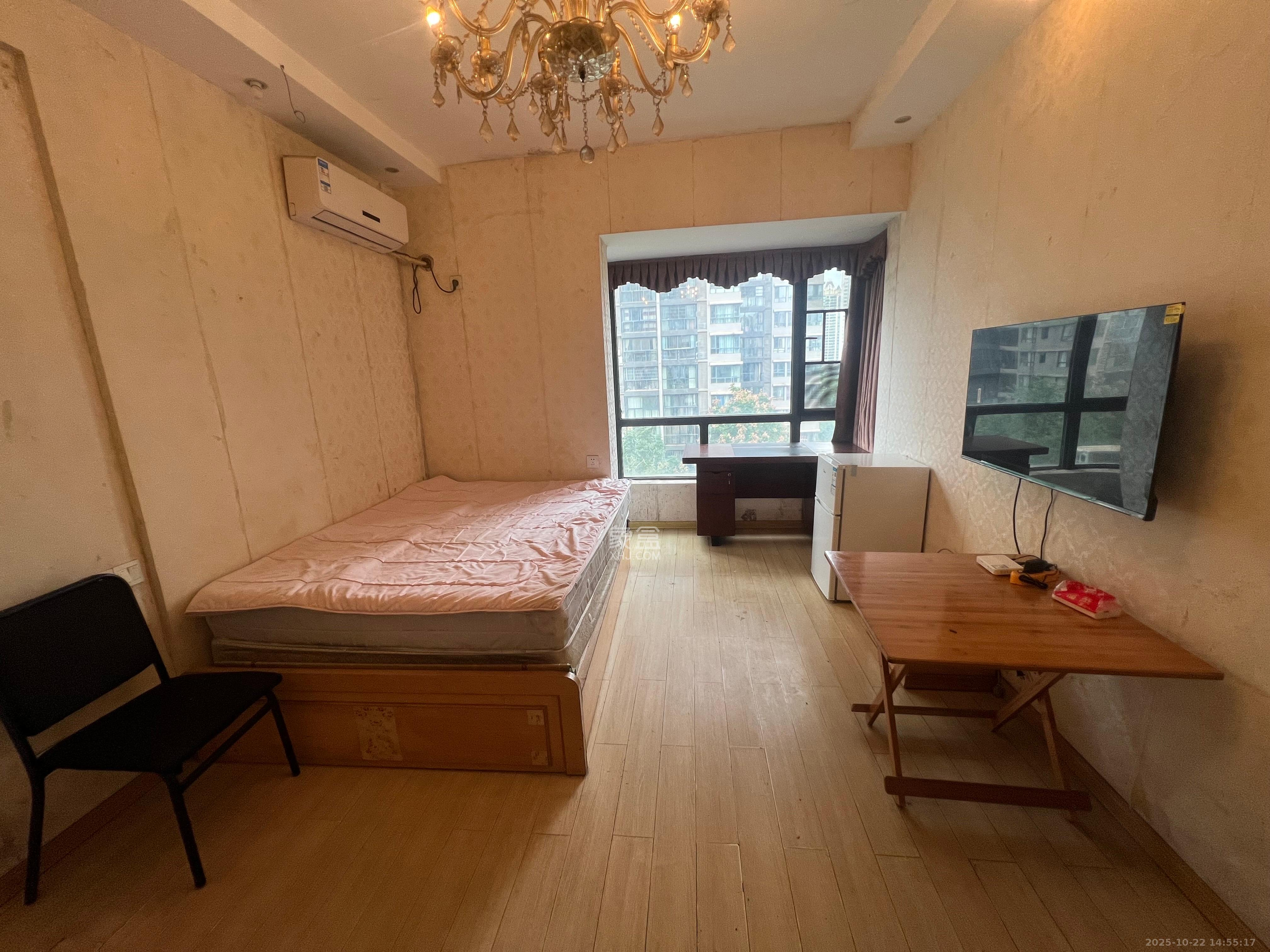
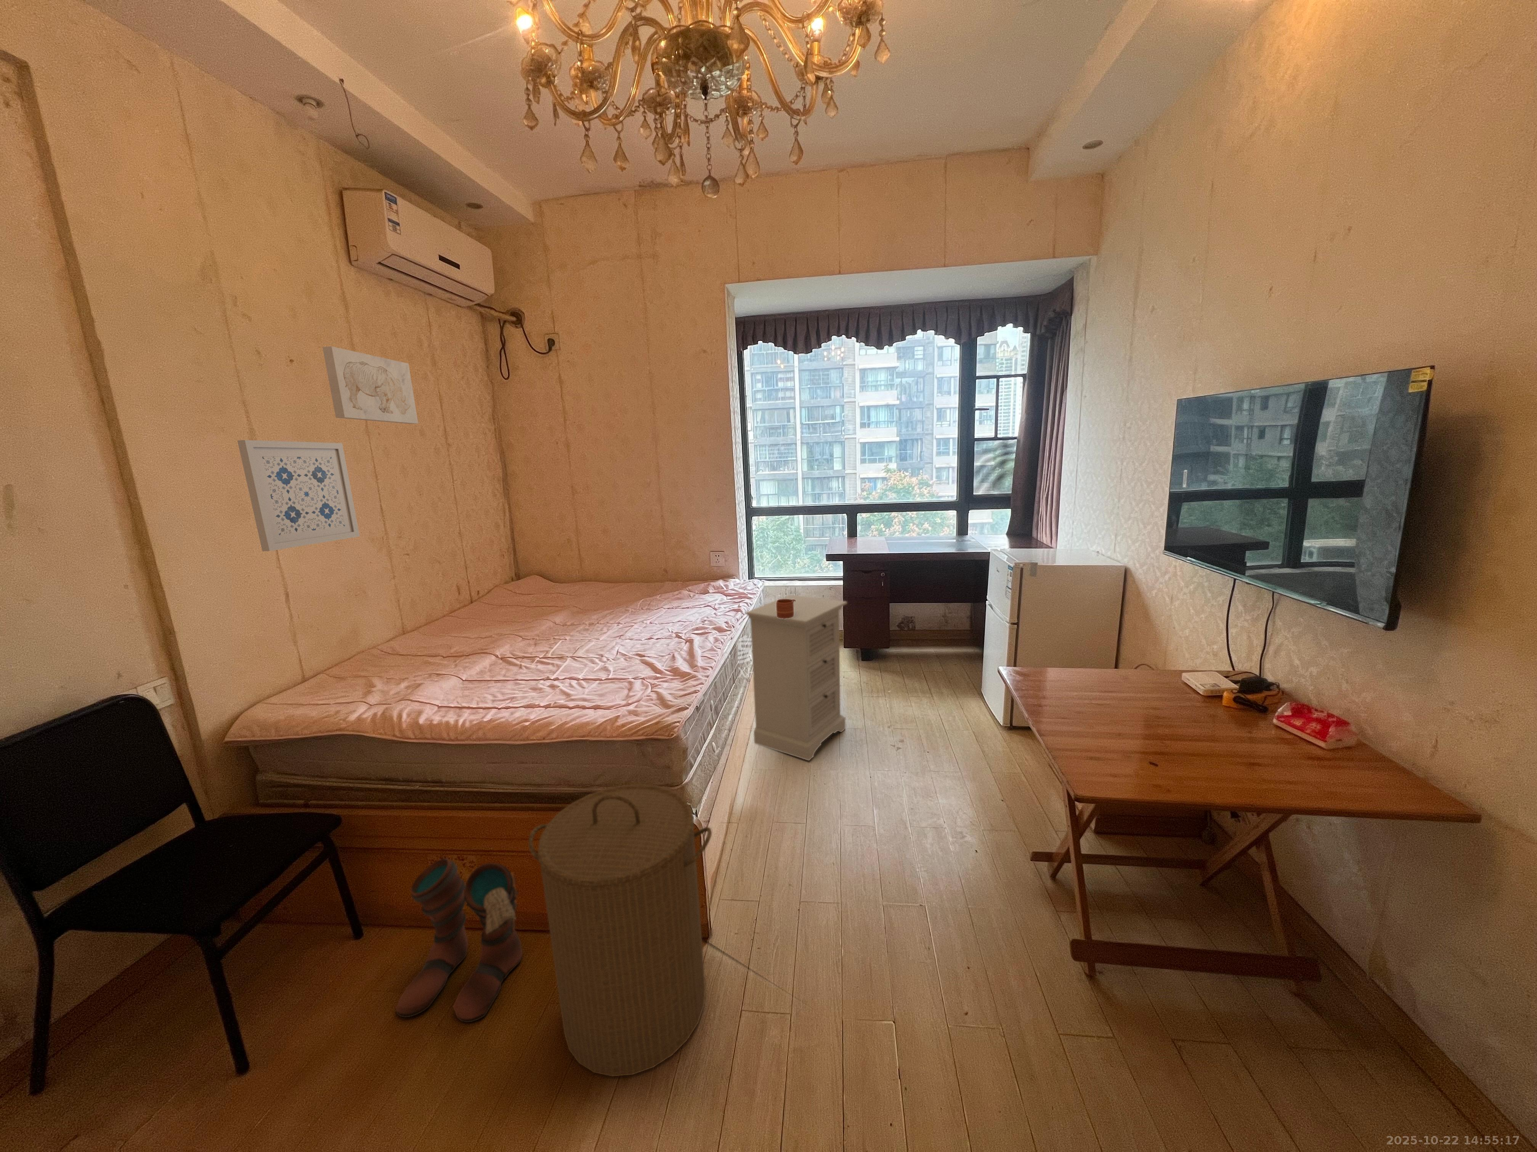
+ nightstand (800, 673)
+ mug (788, 607)
+ laundry hamper (627, 904)
+ wall art (374, 388)
+ wall art (305, 494)
+ boots (465, 929)
